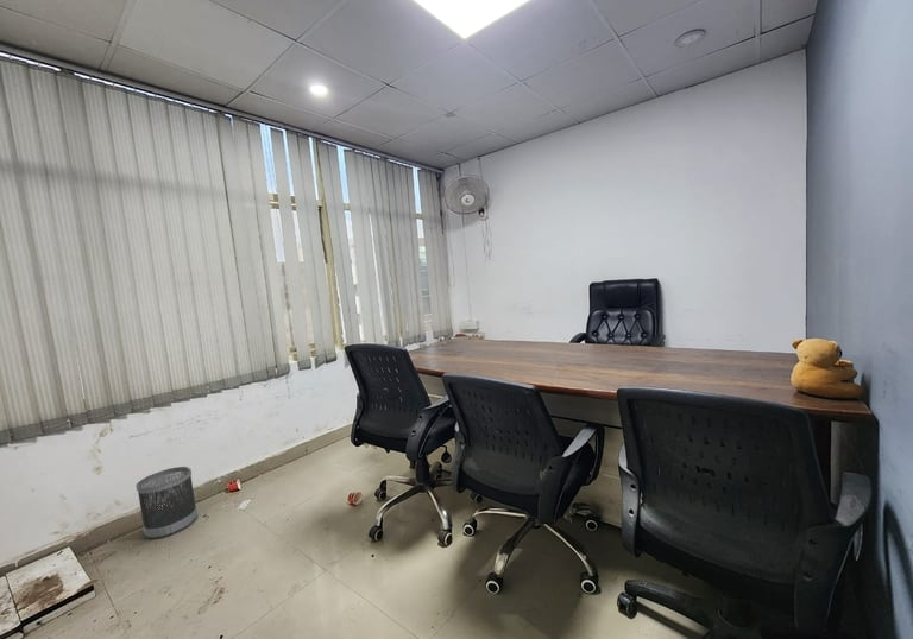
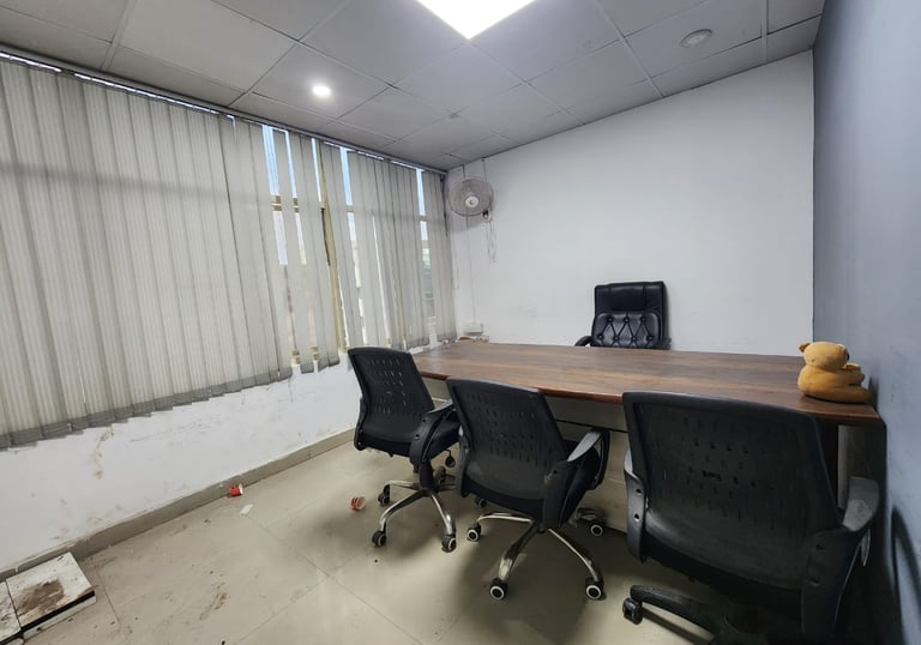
- wastebasket (168, 500)
